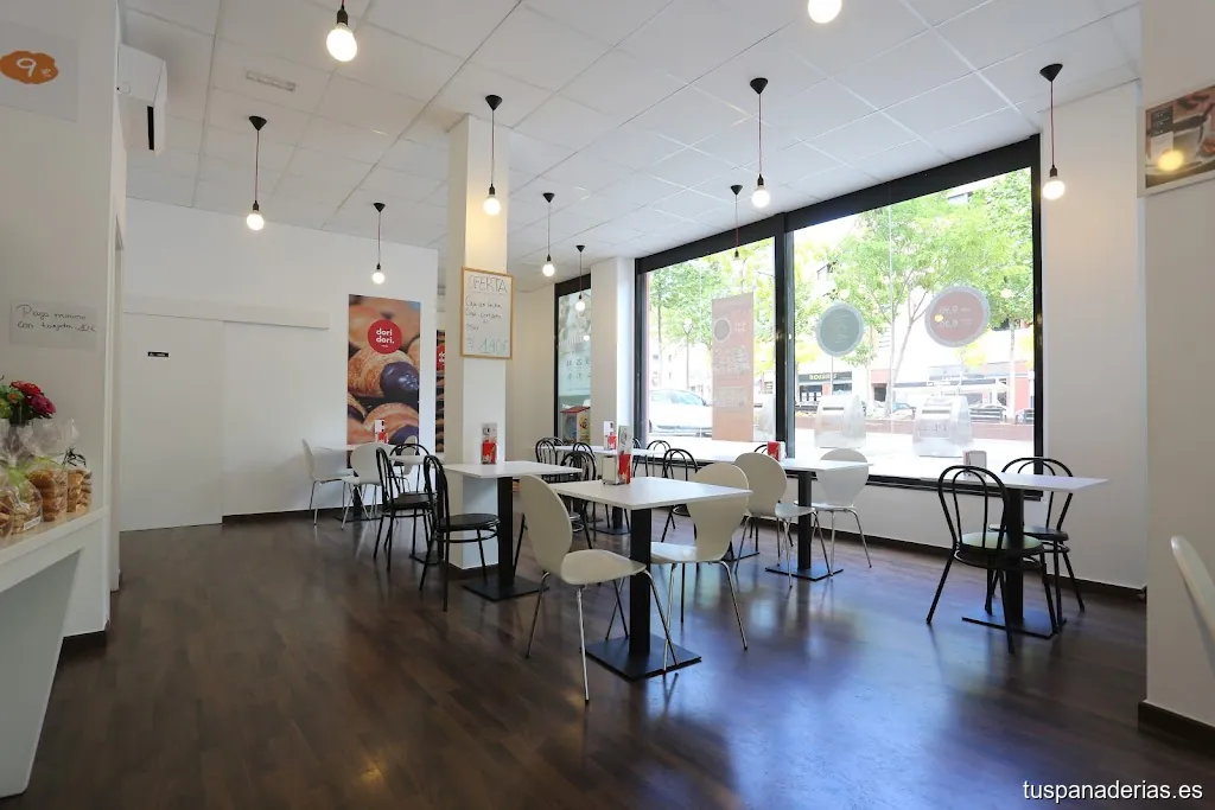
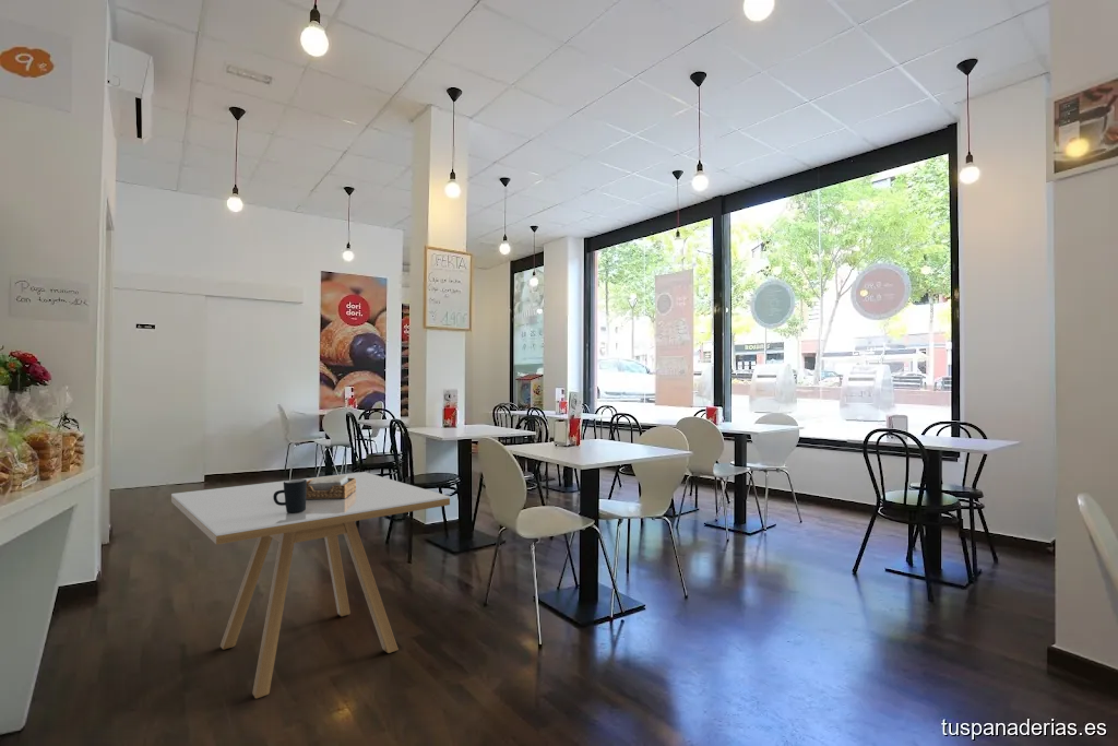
+ dining table (289, 568)
+ napkin holder (328, 485)
+ mug (289, 496)
